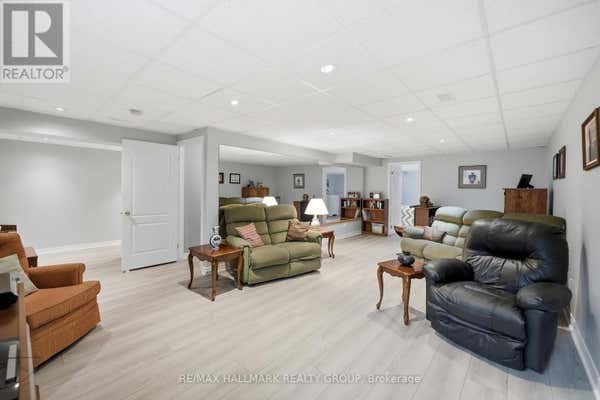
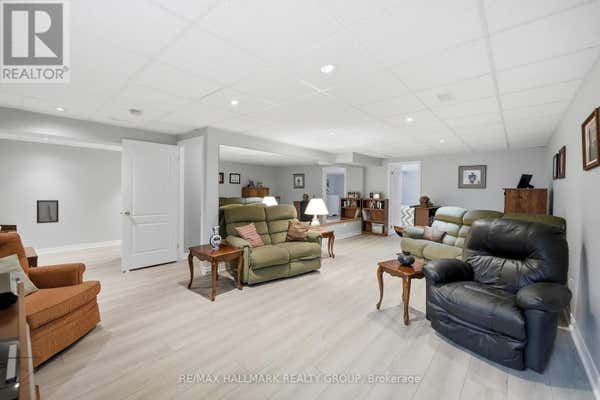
+ wall art (47, 211)
